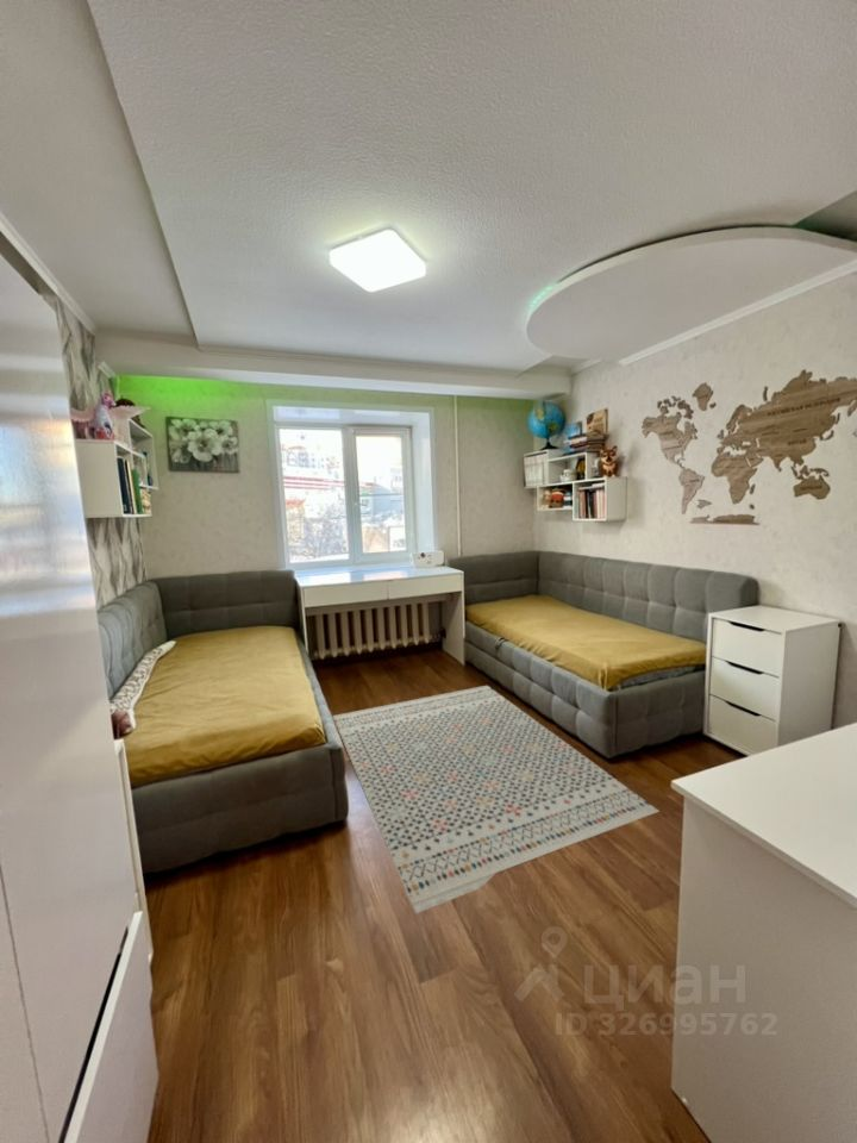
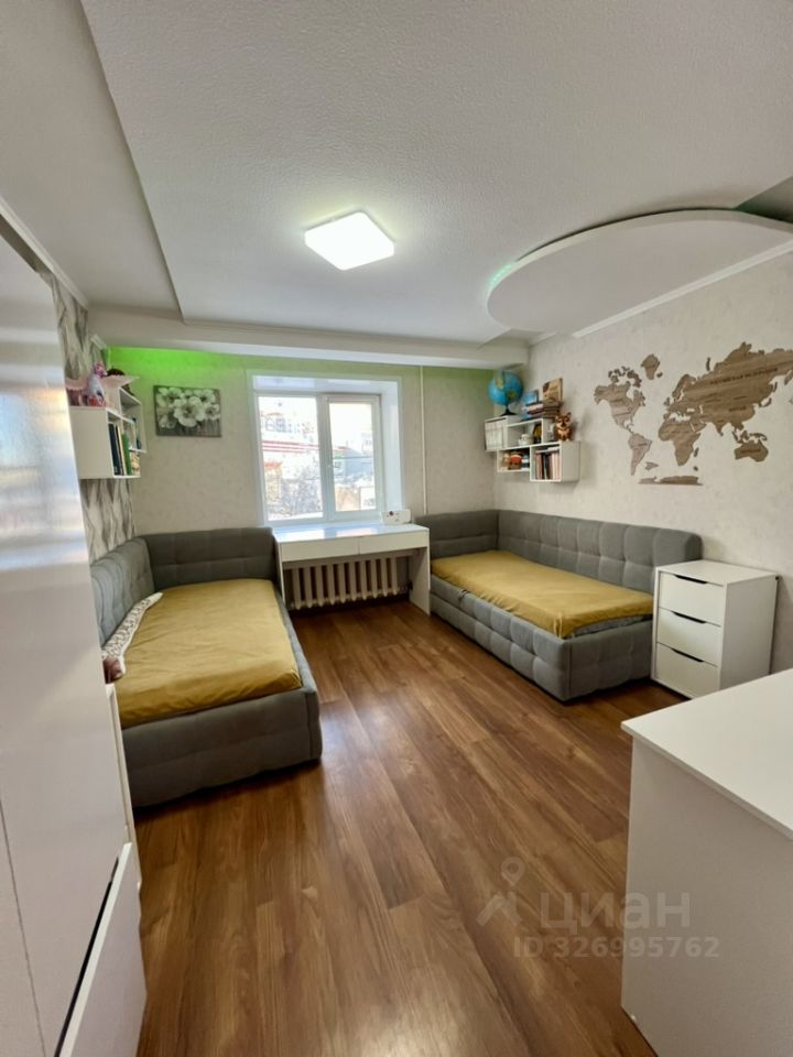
- rug (464, 755)
